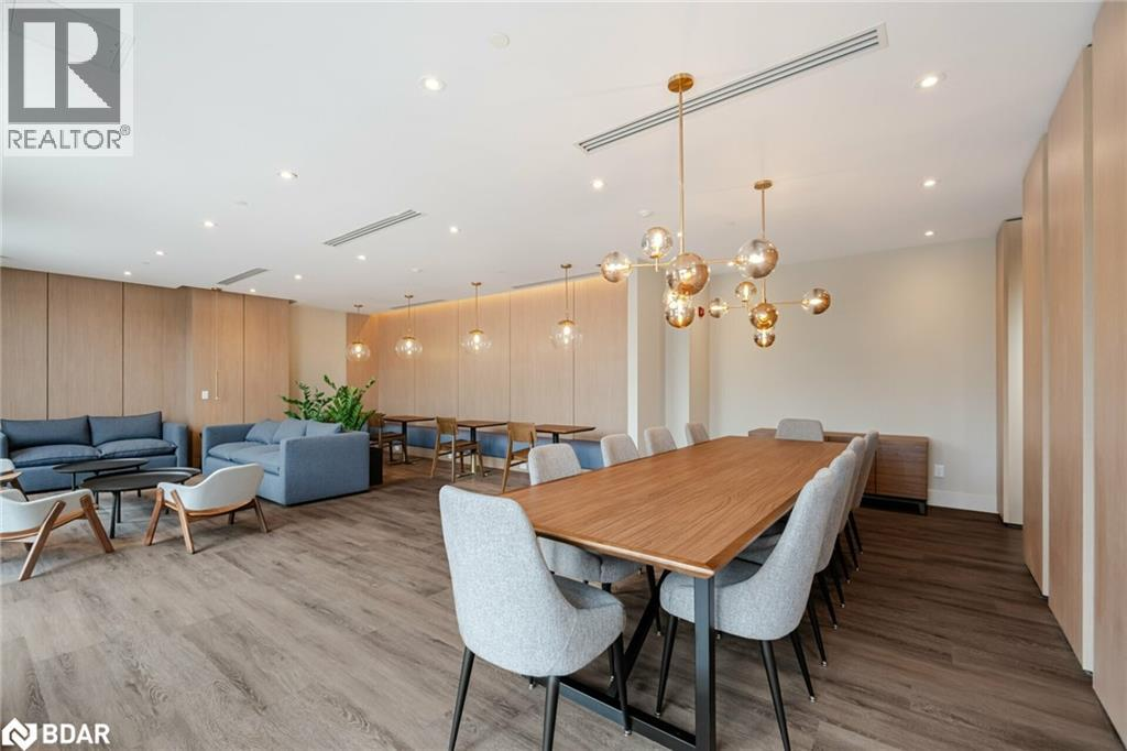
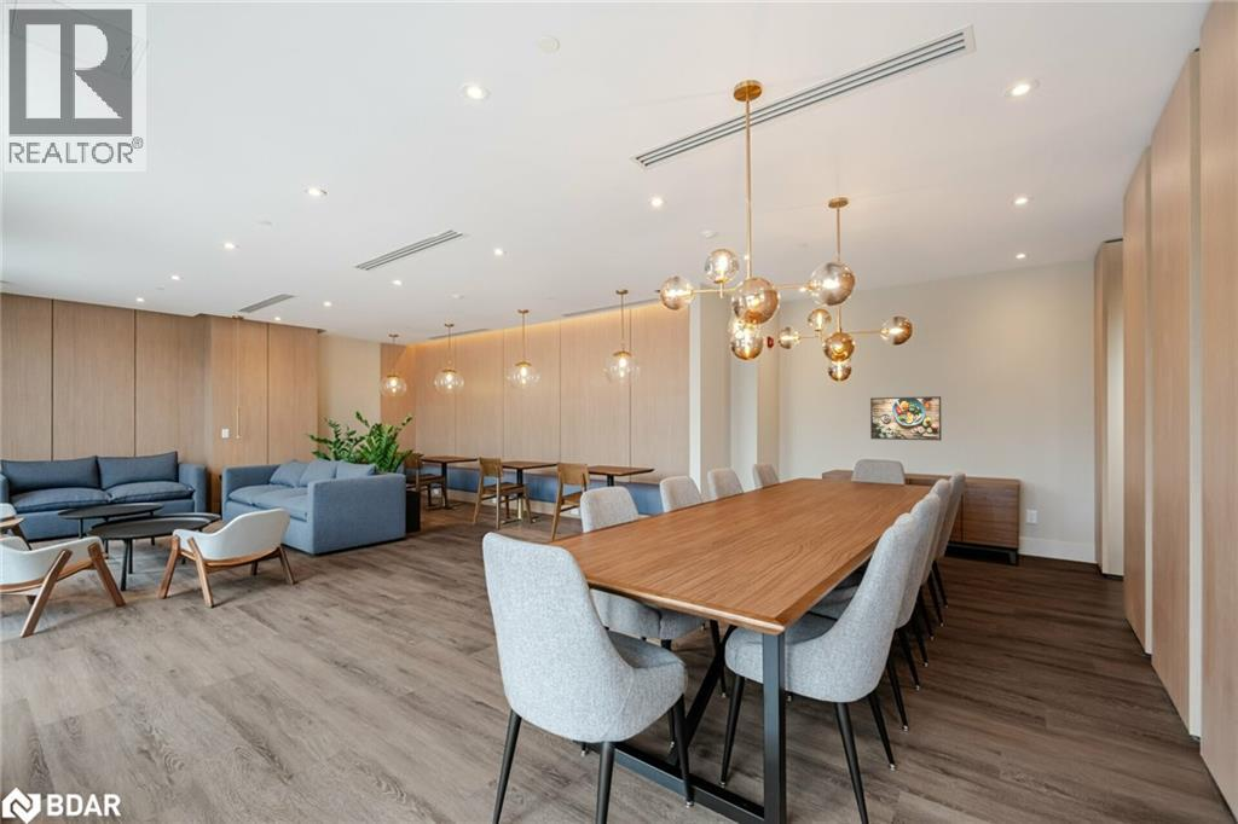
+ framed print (904, 418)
